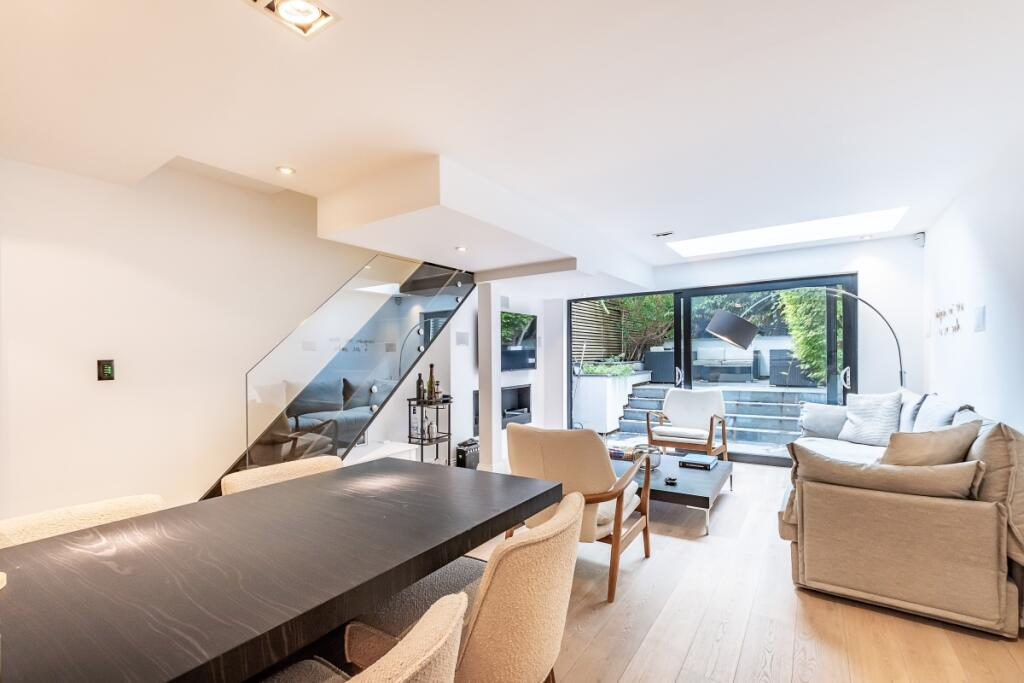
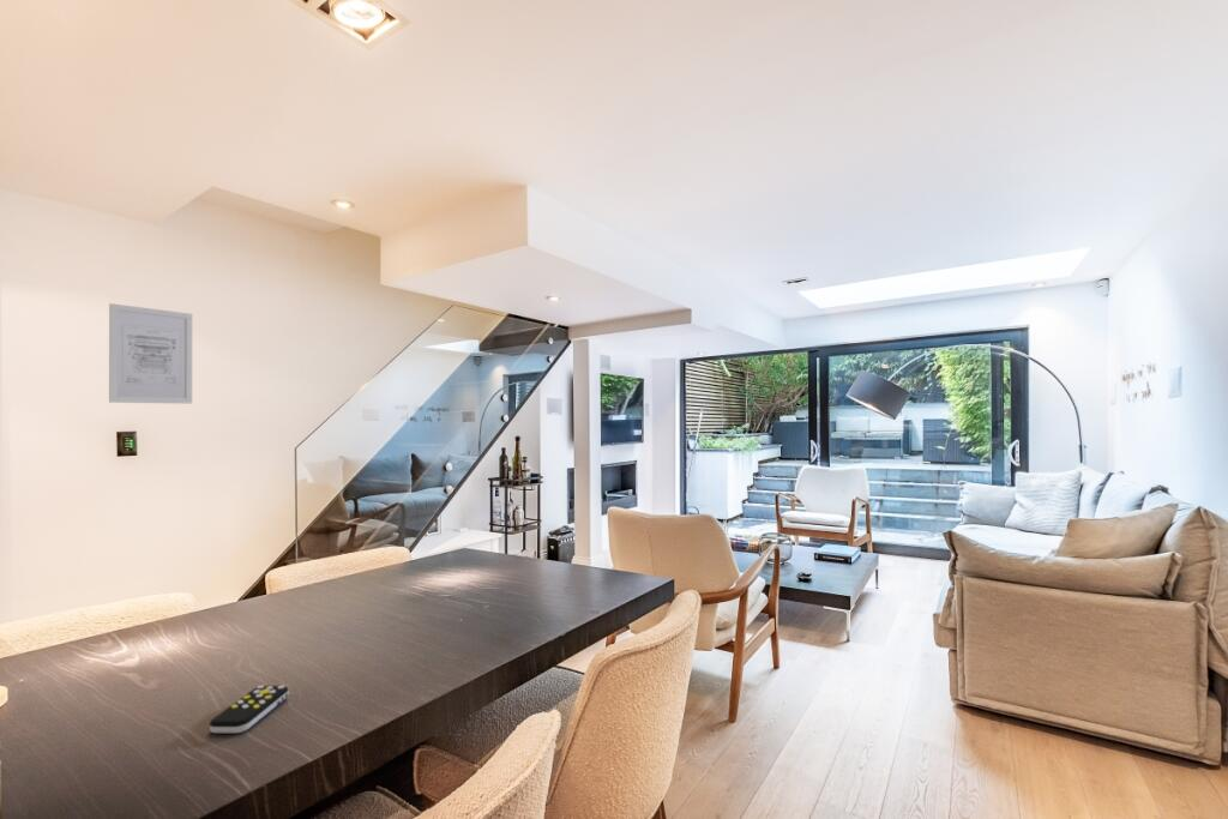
+ remote control (251, 706)
+ wall art (152, 355)
